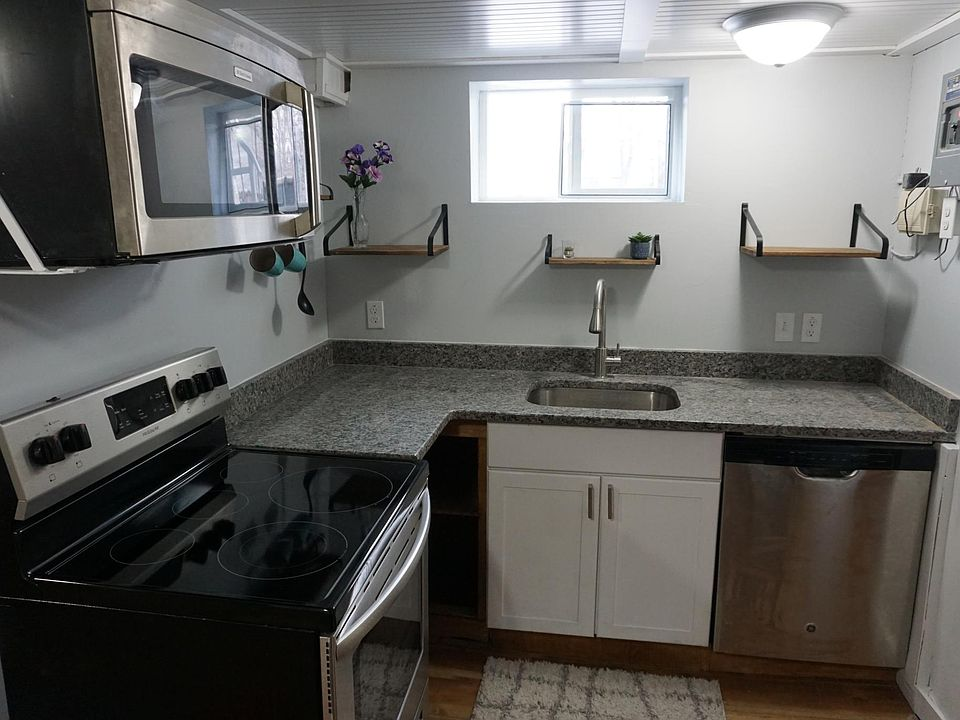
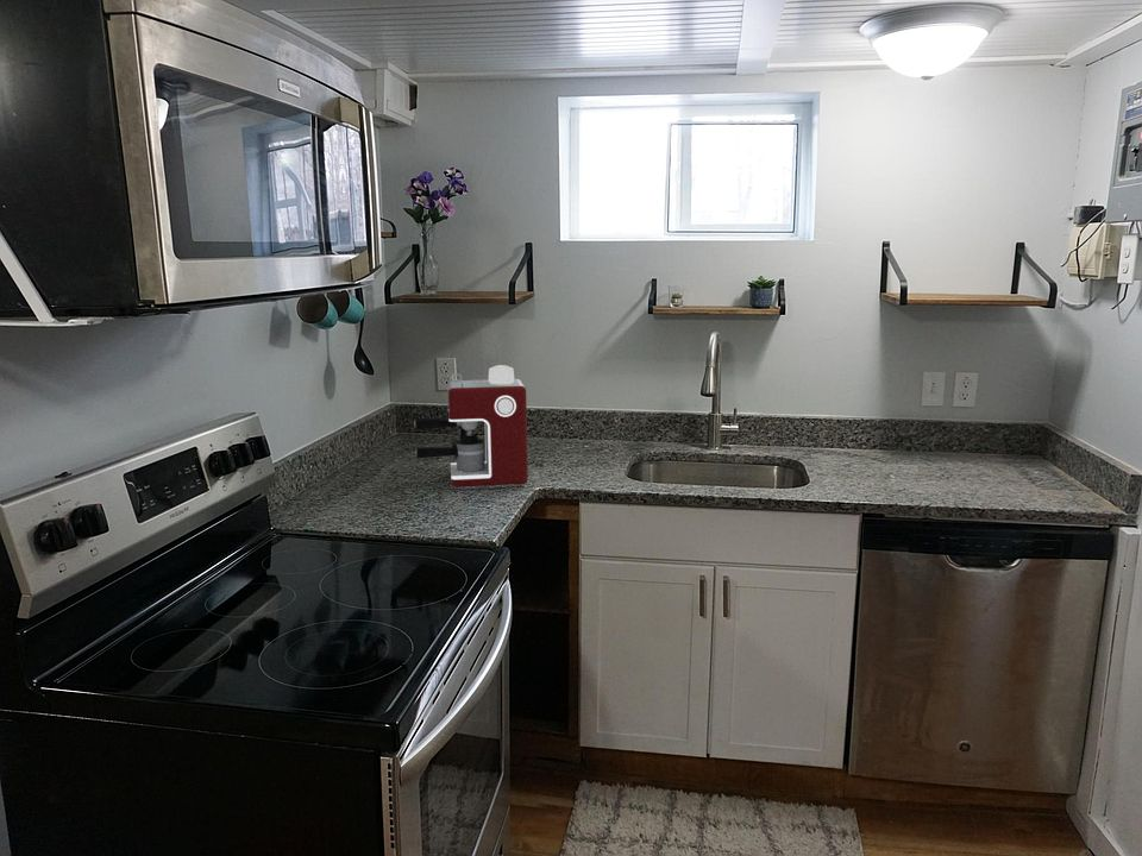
+ coffee maker (469, 423)
